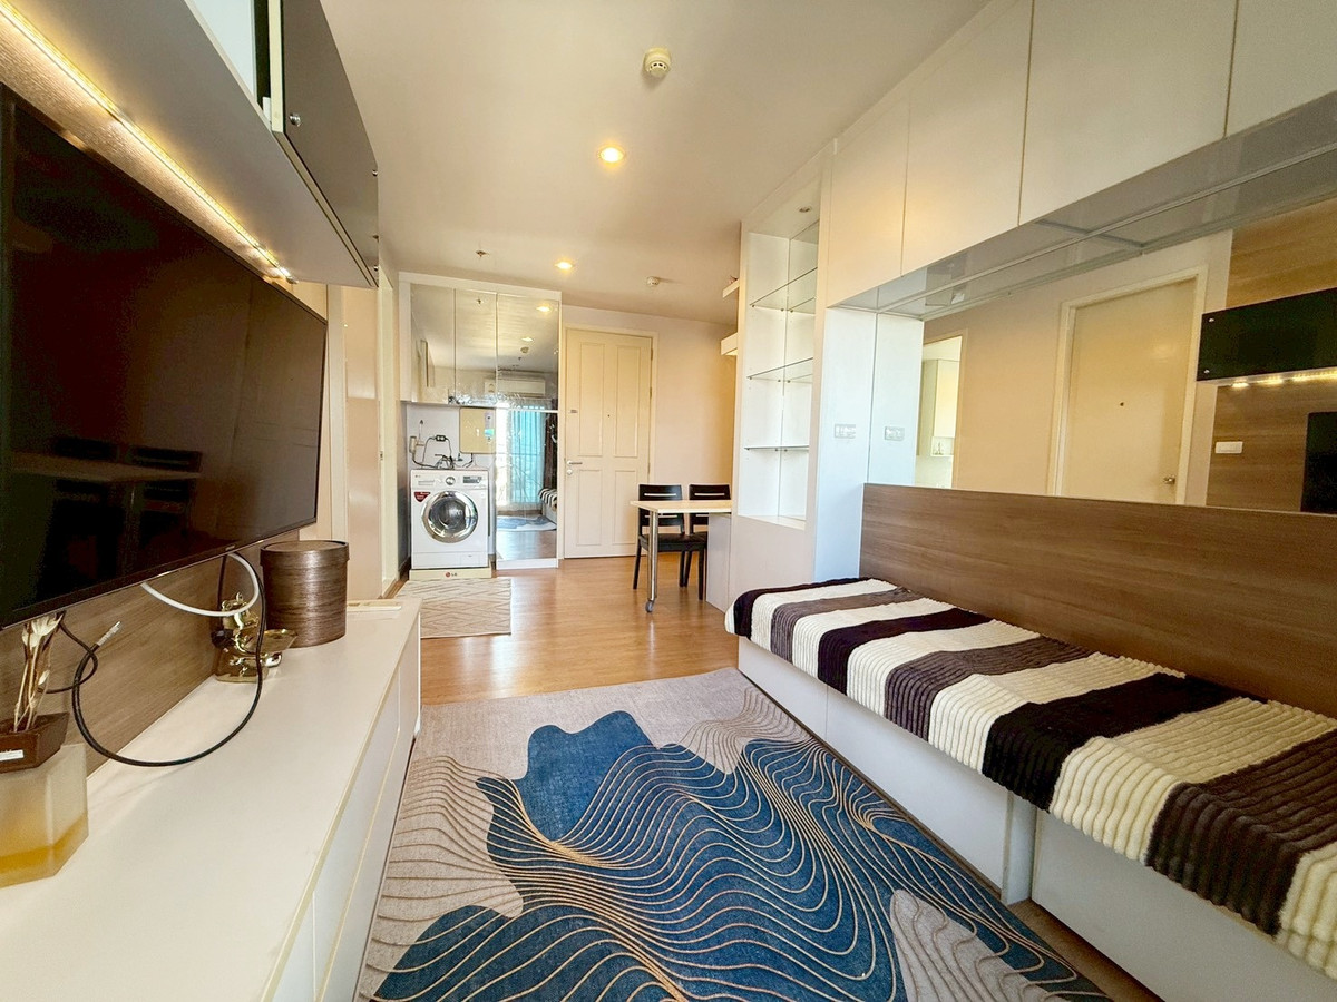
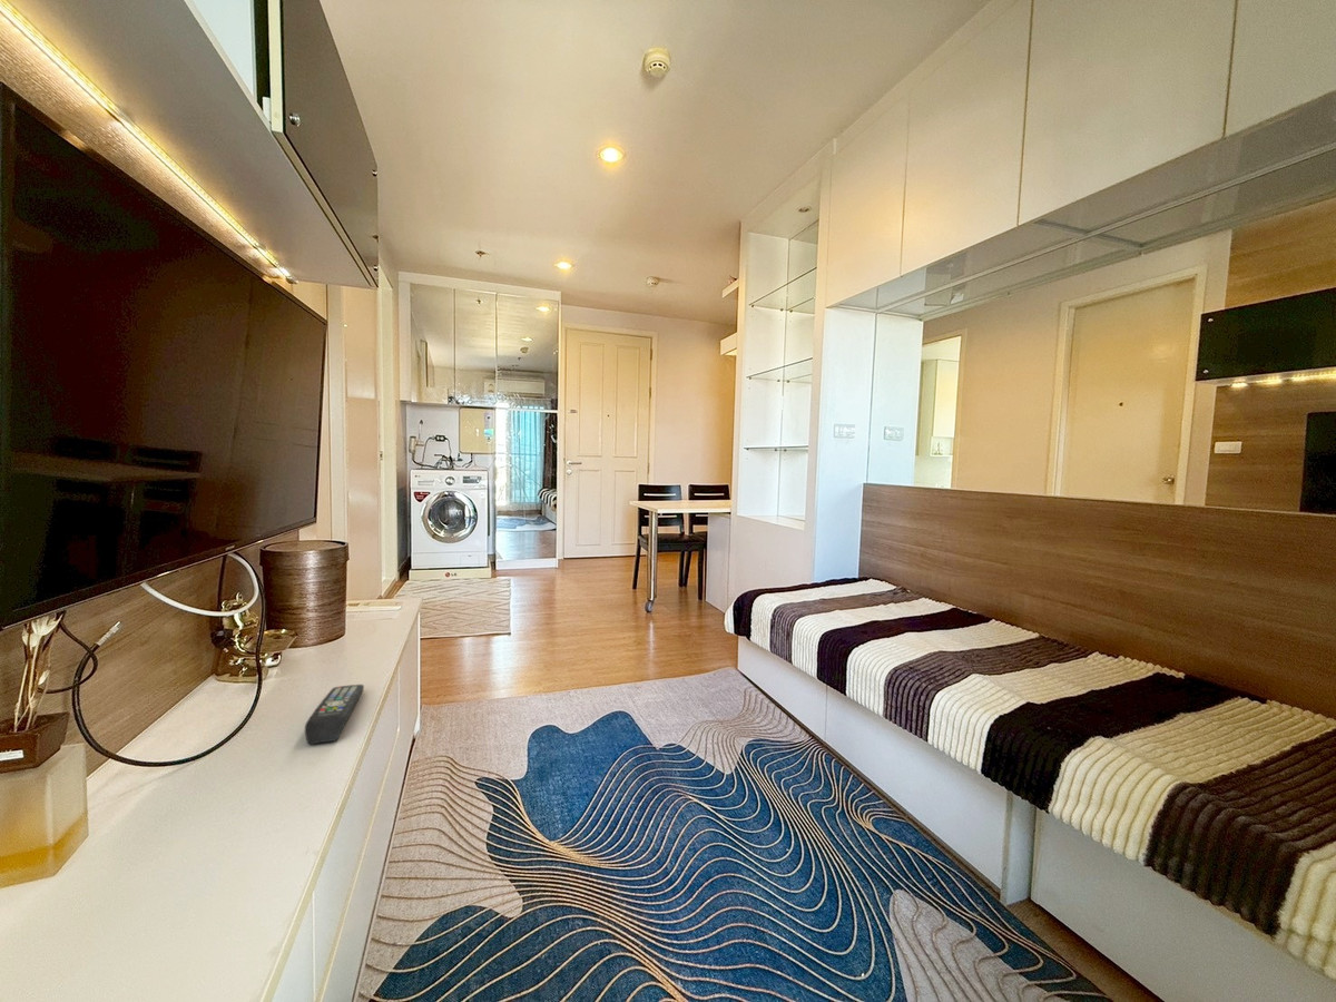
+ remote control (336, 707)
